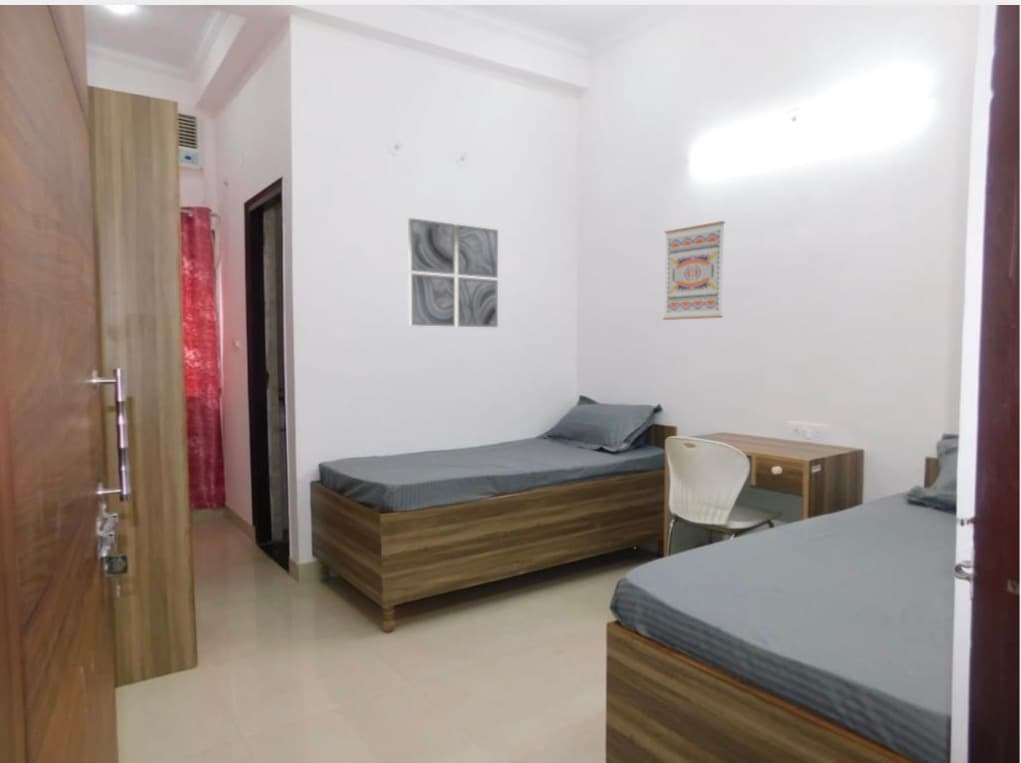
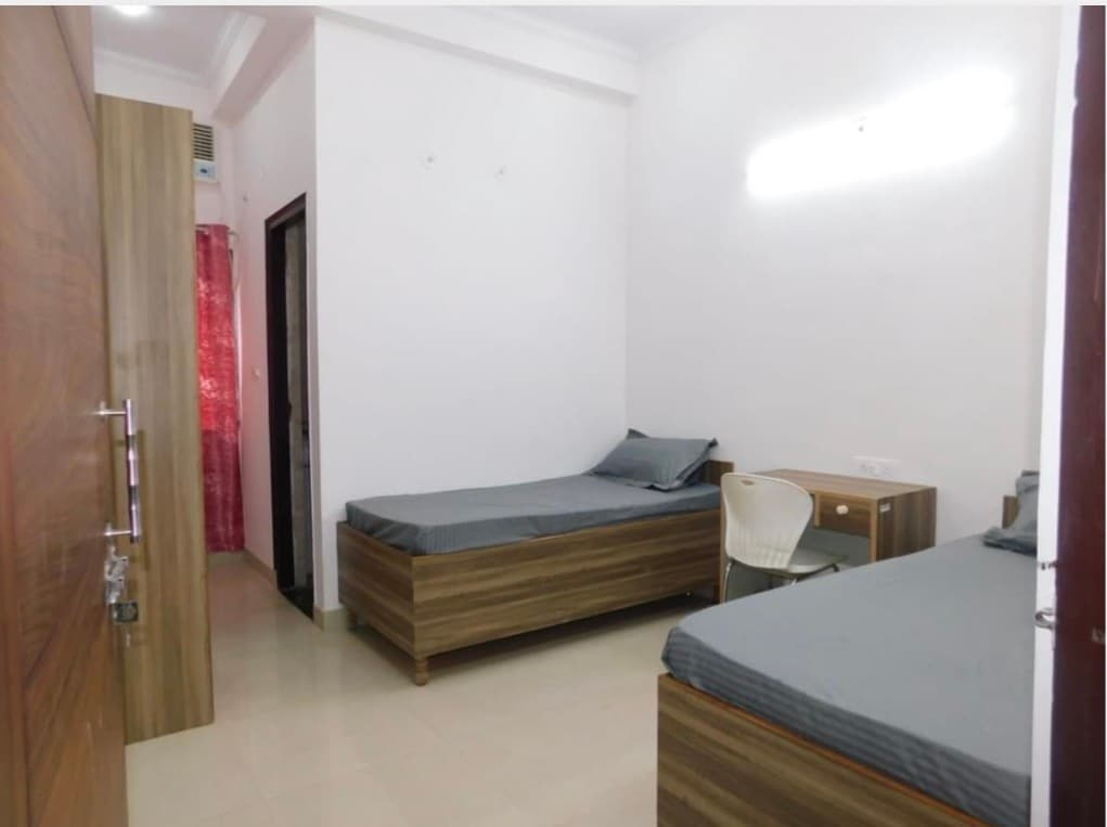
- wall art (692, 272)
- wall art (455, 274)
